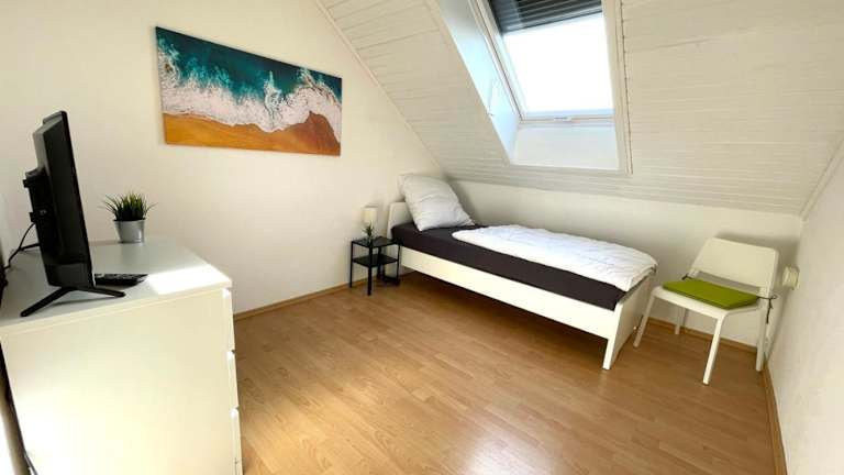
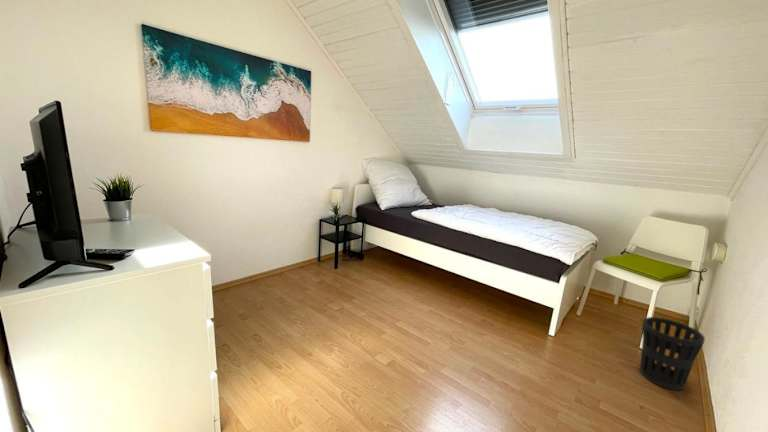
+ wastebasket (666, 355)
